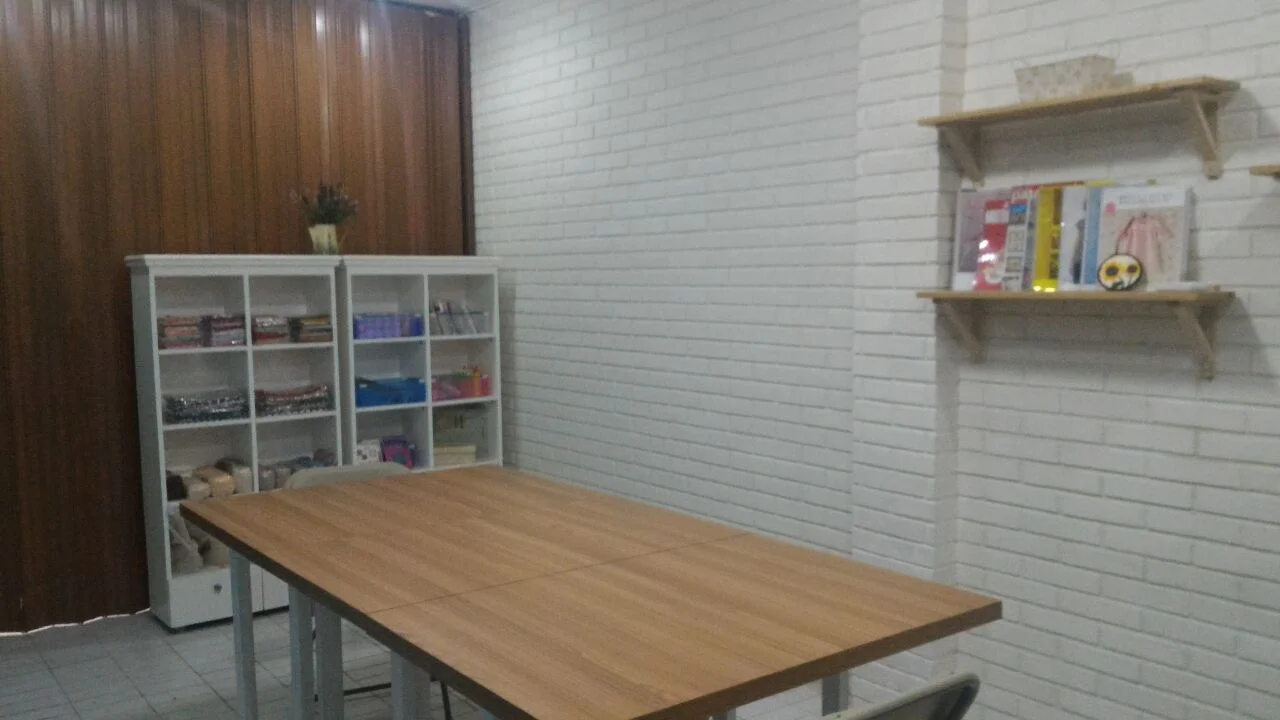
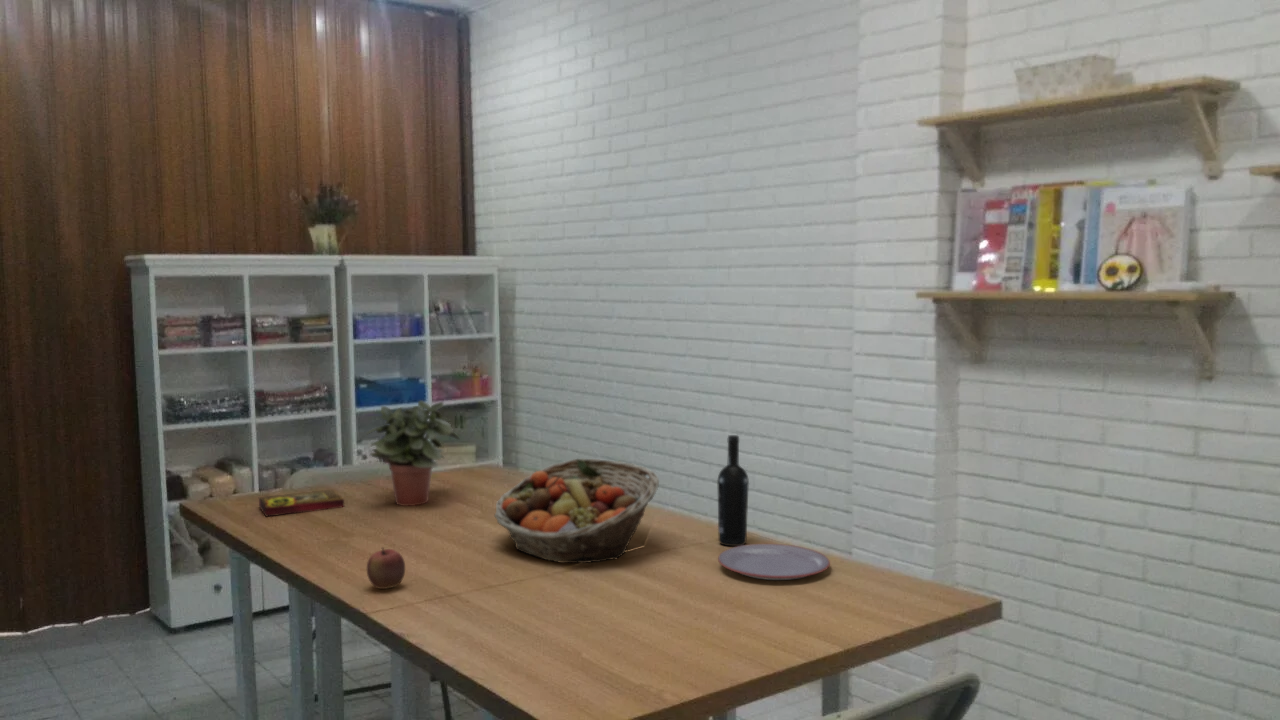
+ wine bottle (732, 489)
+ apple (385, 567)
+ fruit basket (576, 508)
+ potted plant (411, 451)
+ book (301, 502)
+ plate (773, 563)
